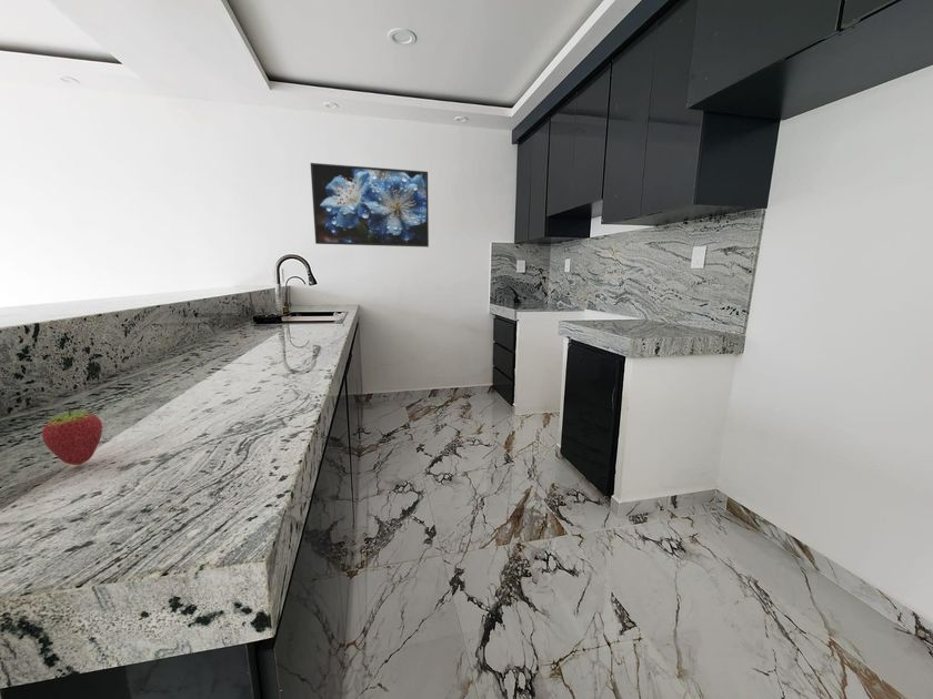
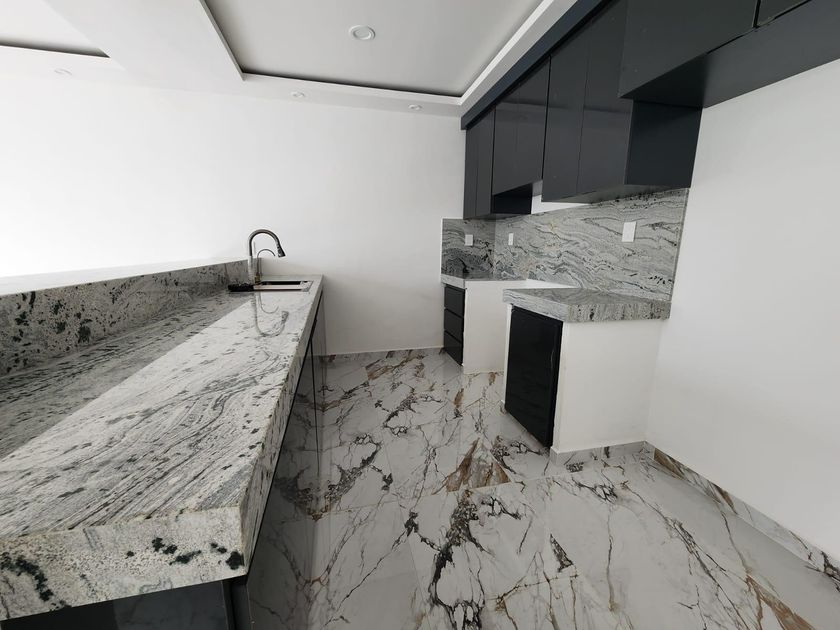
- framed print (372, 206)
- fruit (74, 436)
